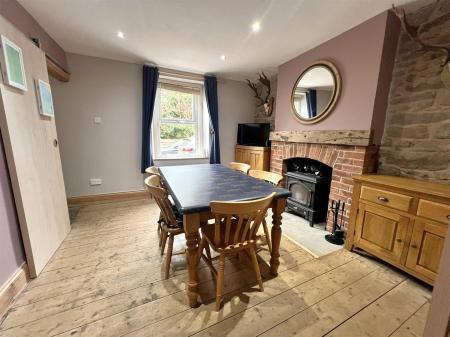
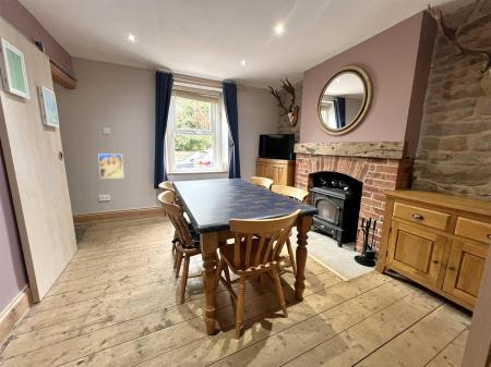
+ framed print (111, 166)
